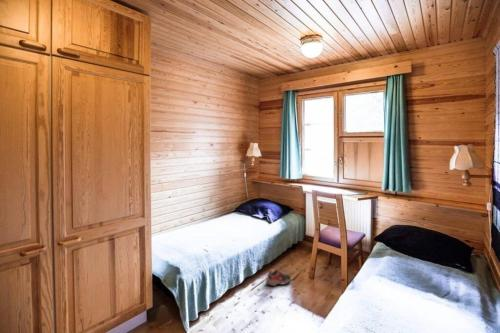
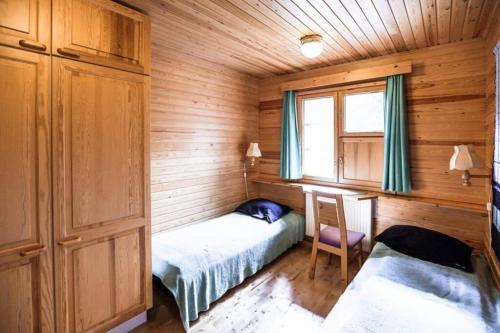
- shoe (278, 276)
